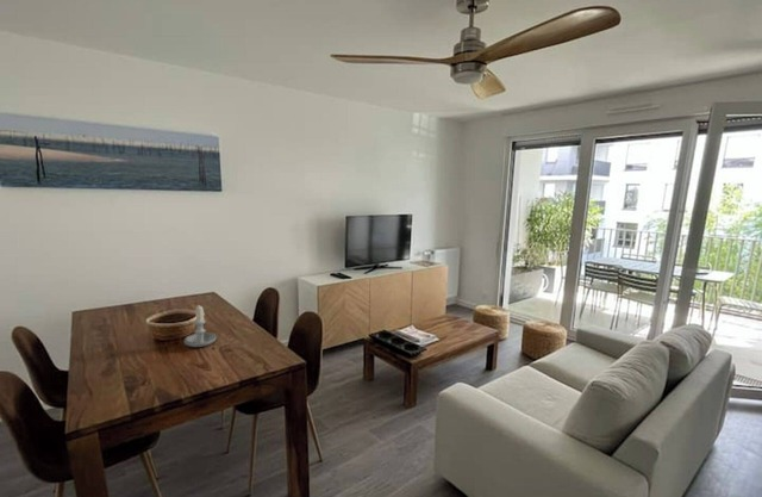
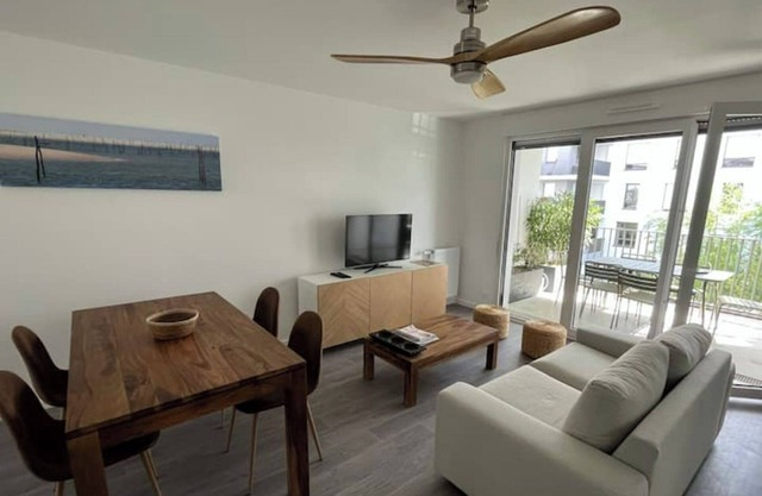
- candle (199, 324)
